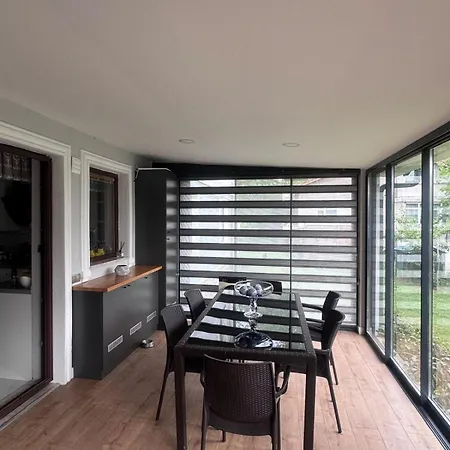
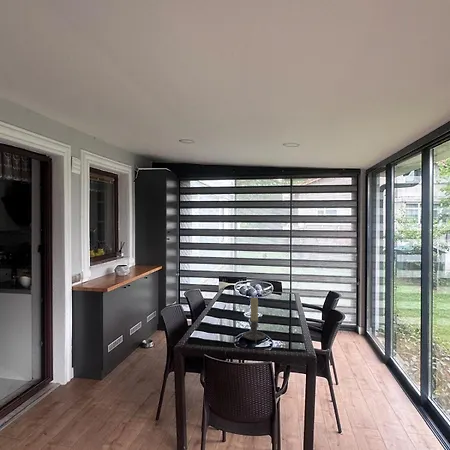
+ candle holder (254, 318)
